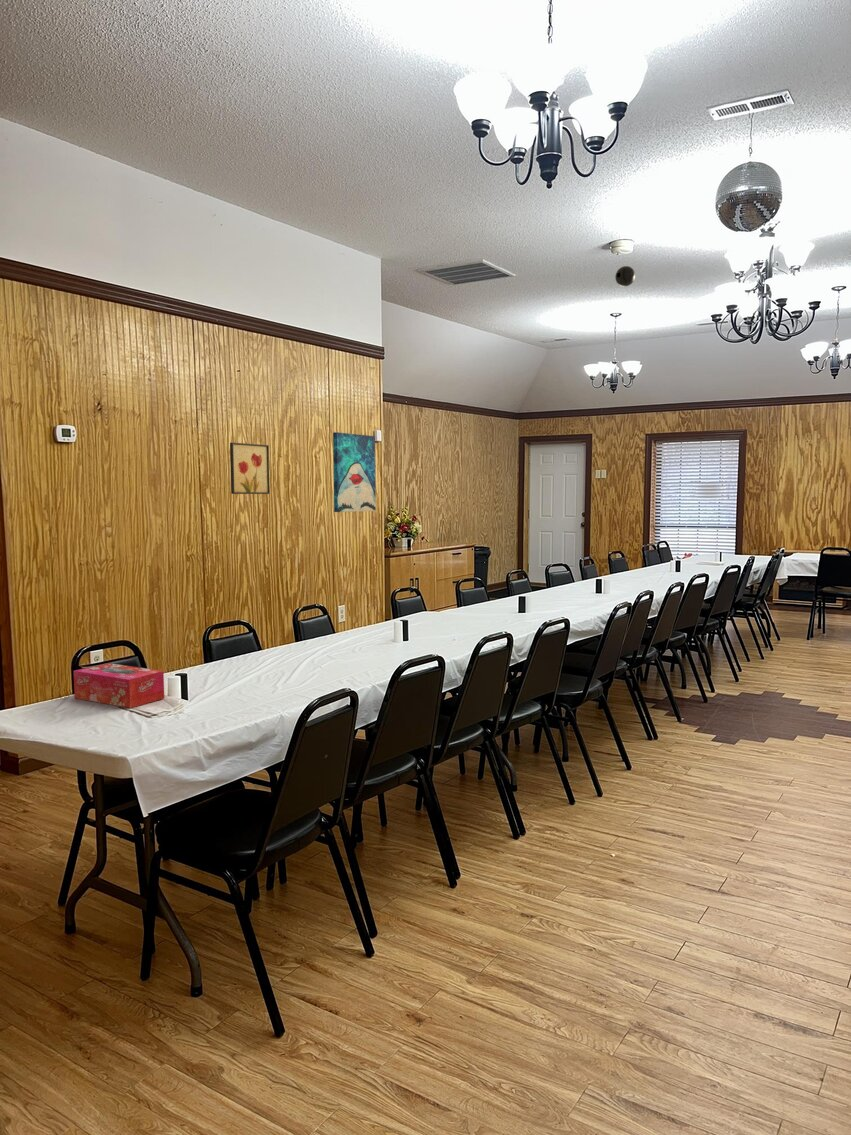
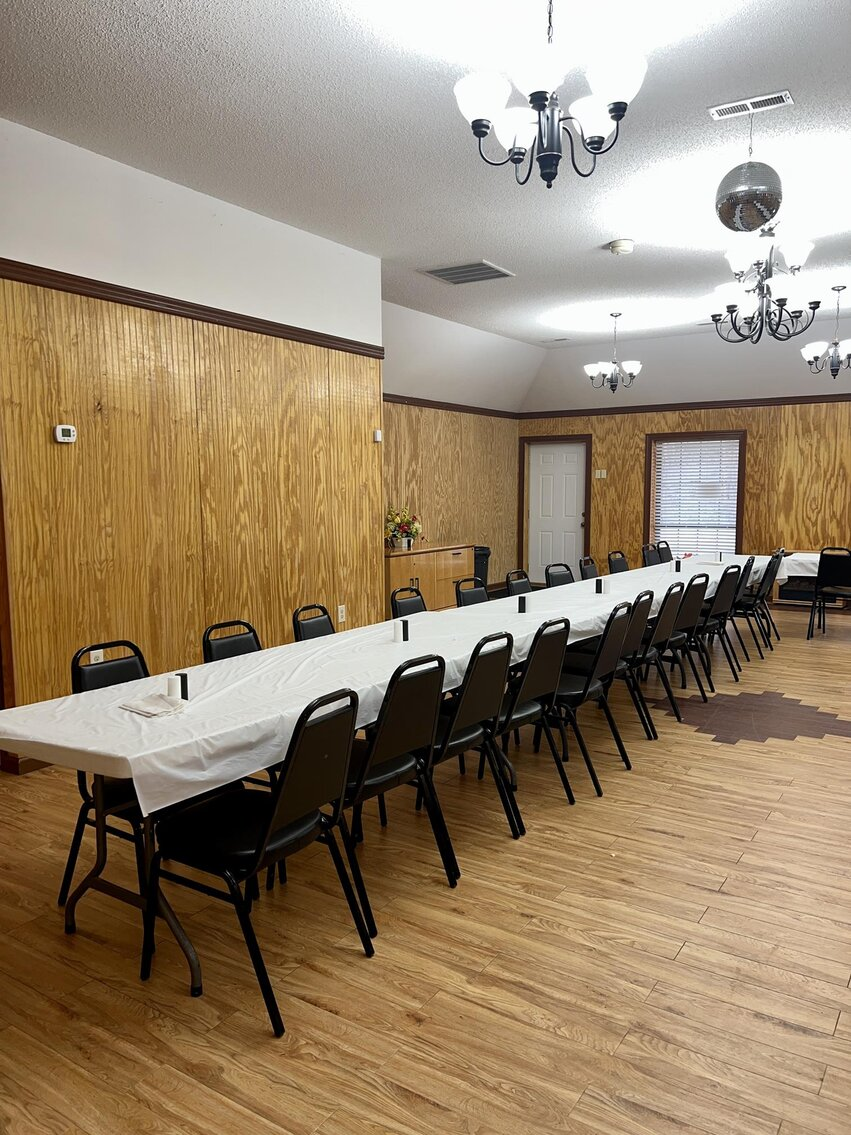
- wall art (355, 473)
- tissue box (118, 684)
- wall art (249, 469)
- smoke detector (625, 276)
